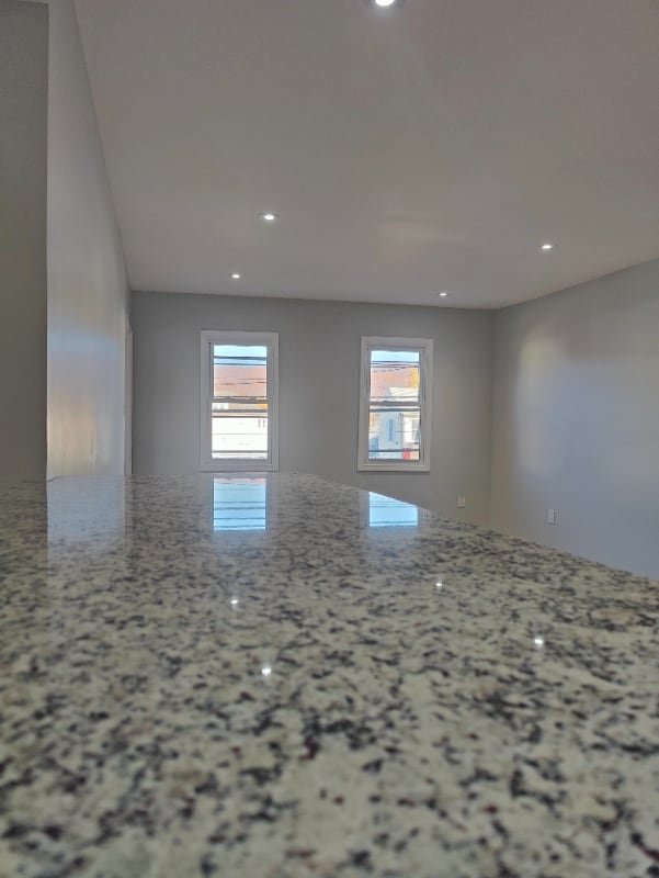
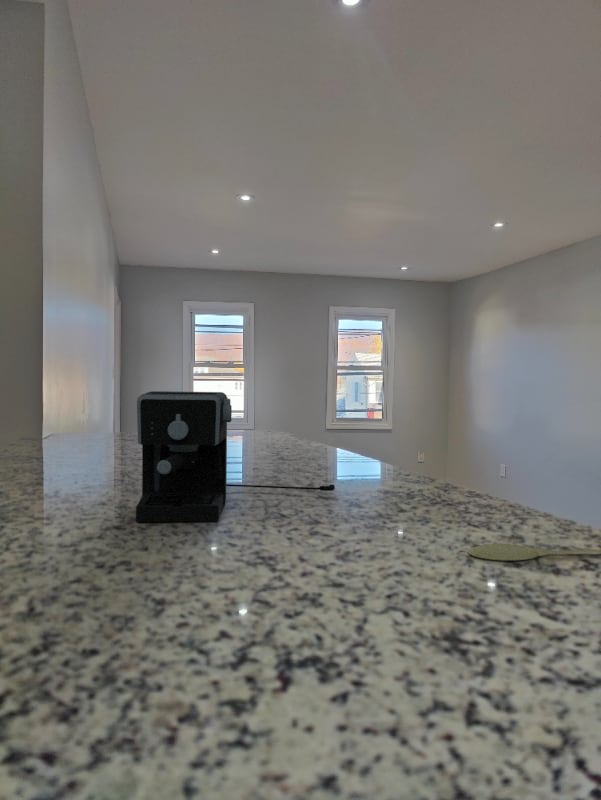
+ coffee maker (226, 449)
+ spoon (539, 550)
